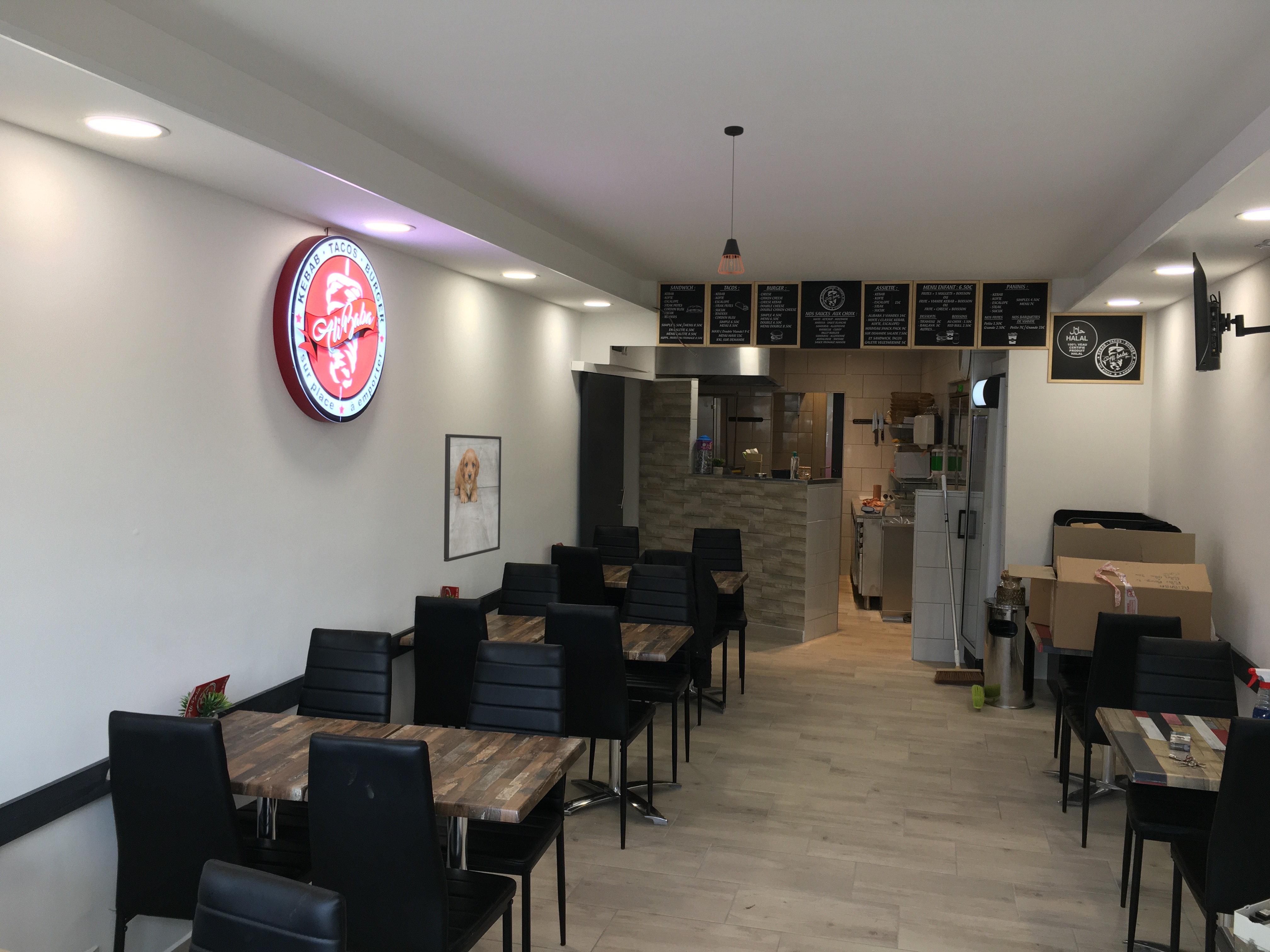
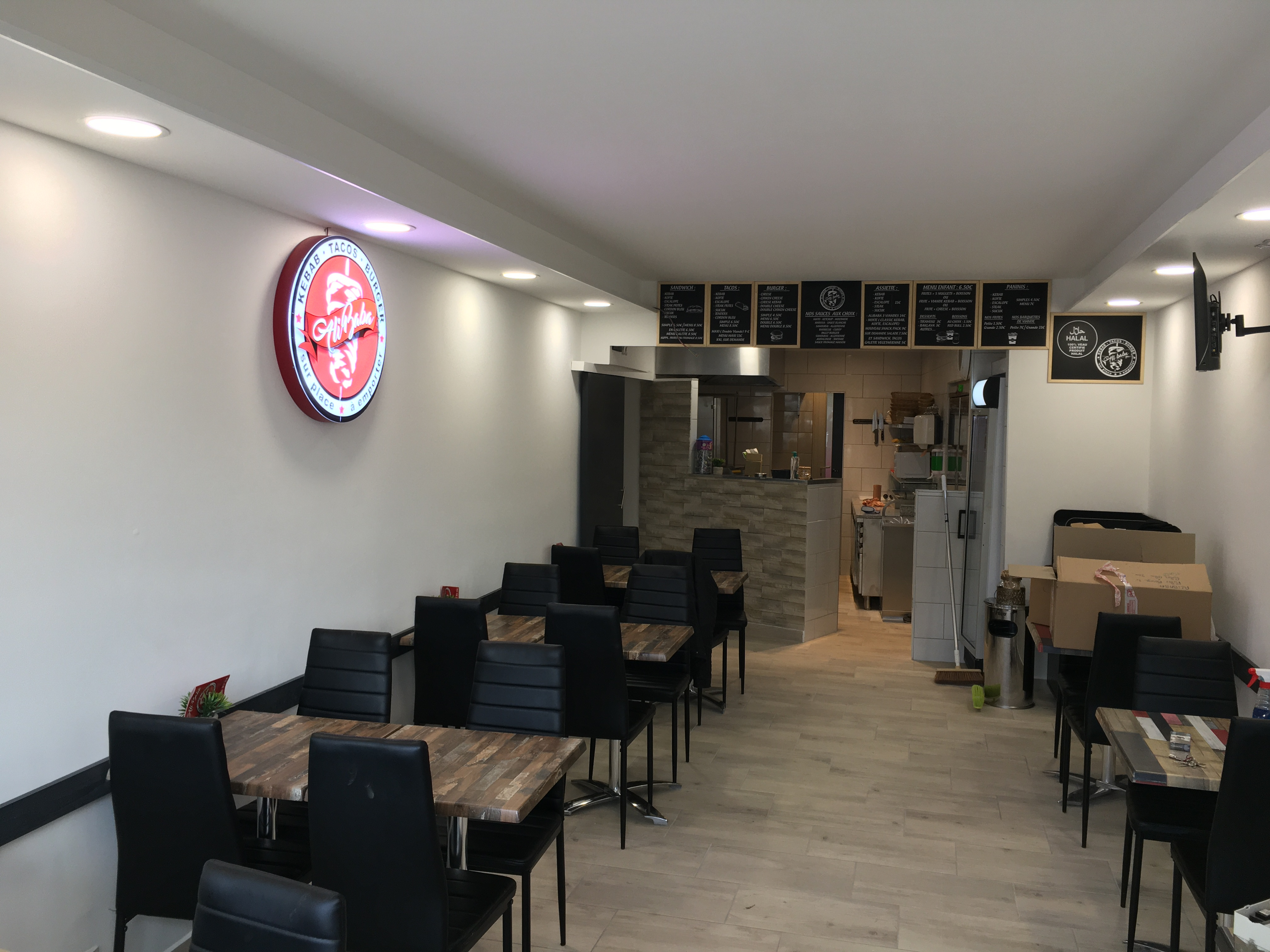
- pendant light (732, 201)
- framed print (474, 495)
